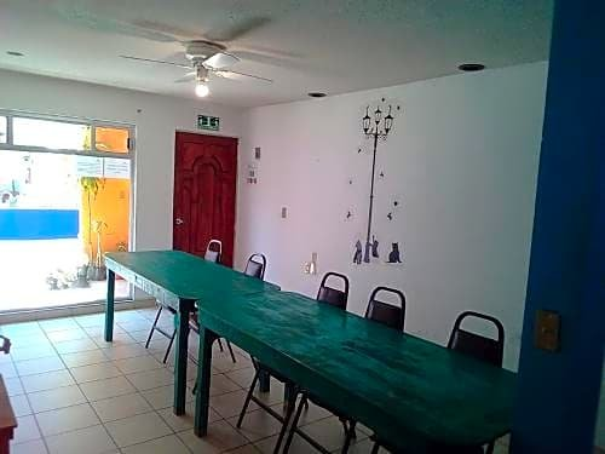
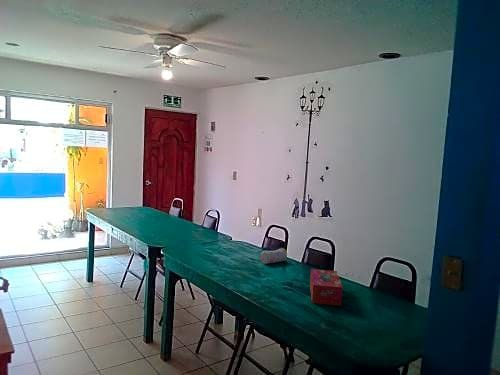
+ tissue box (325, 286)
+ pencil case (273, 255)
